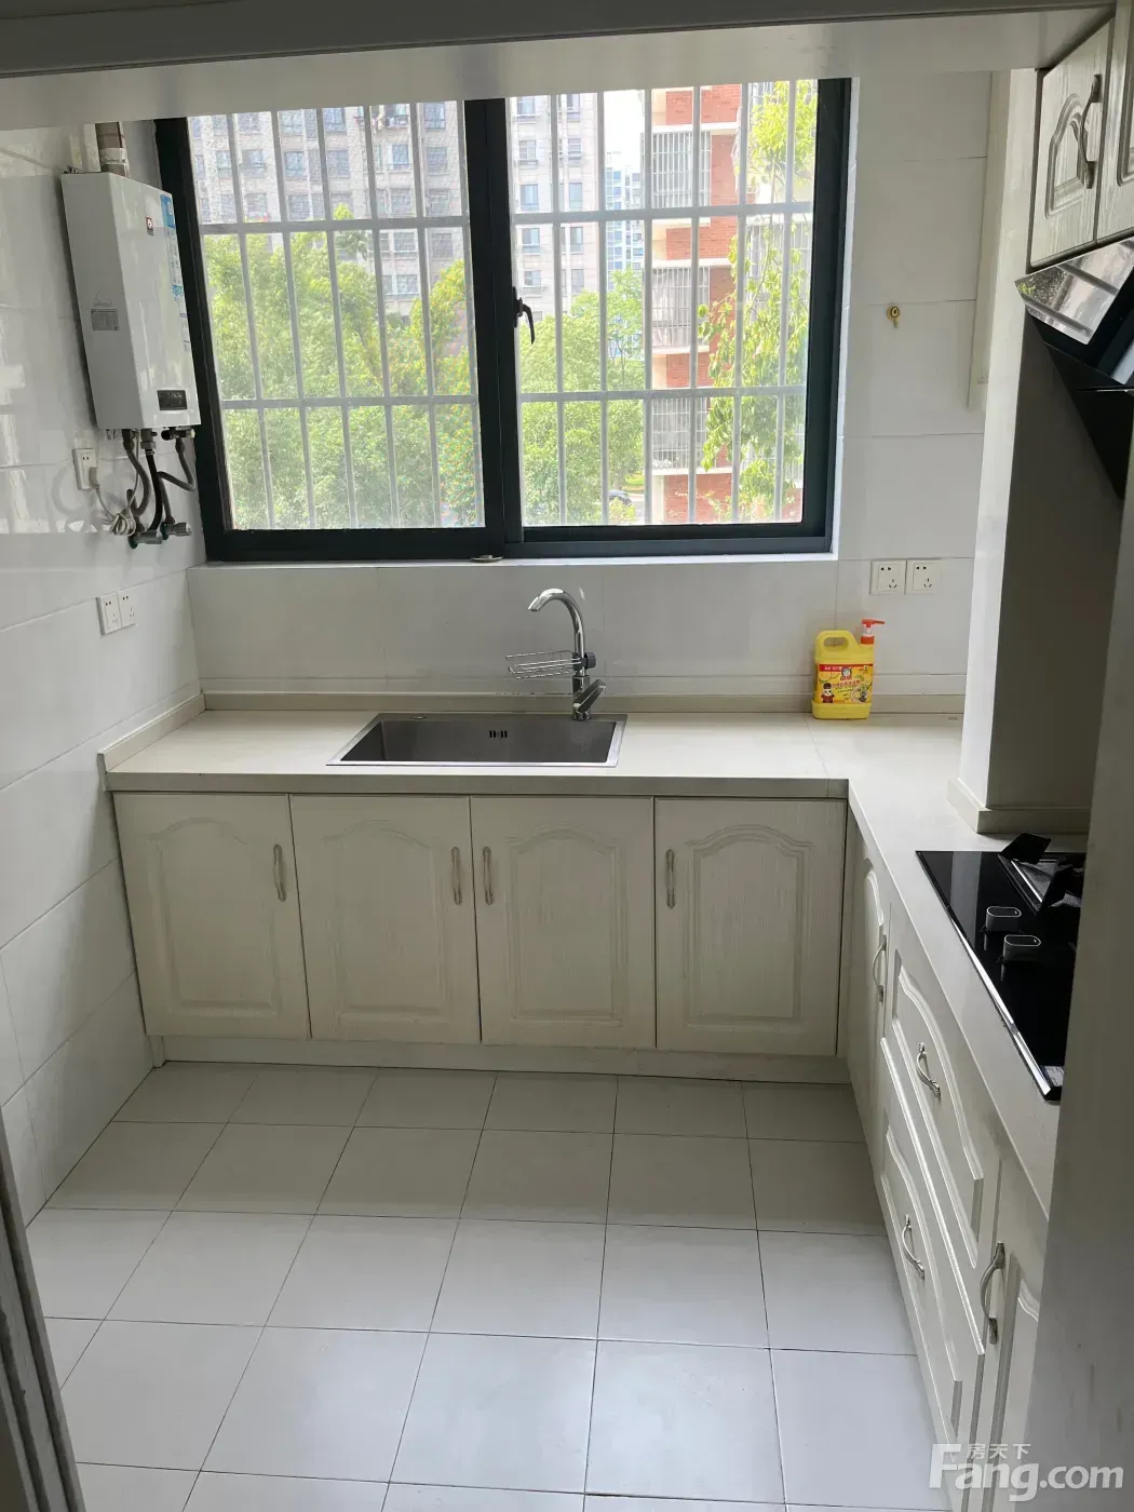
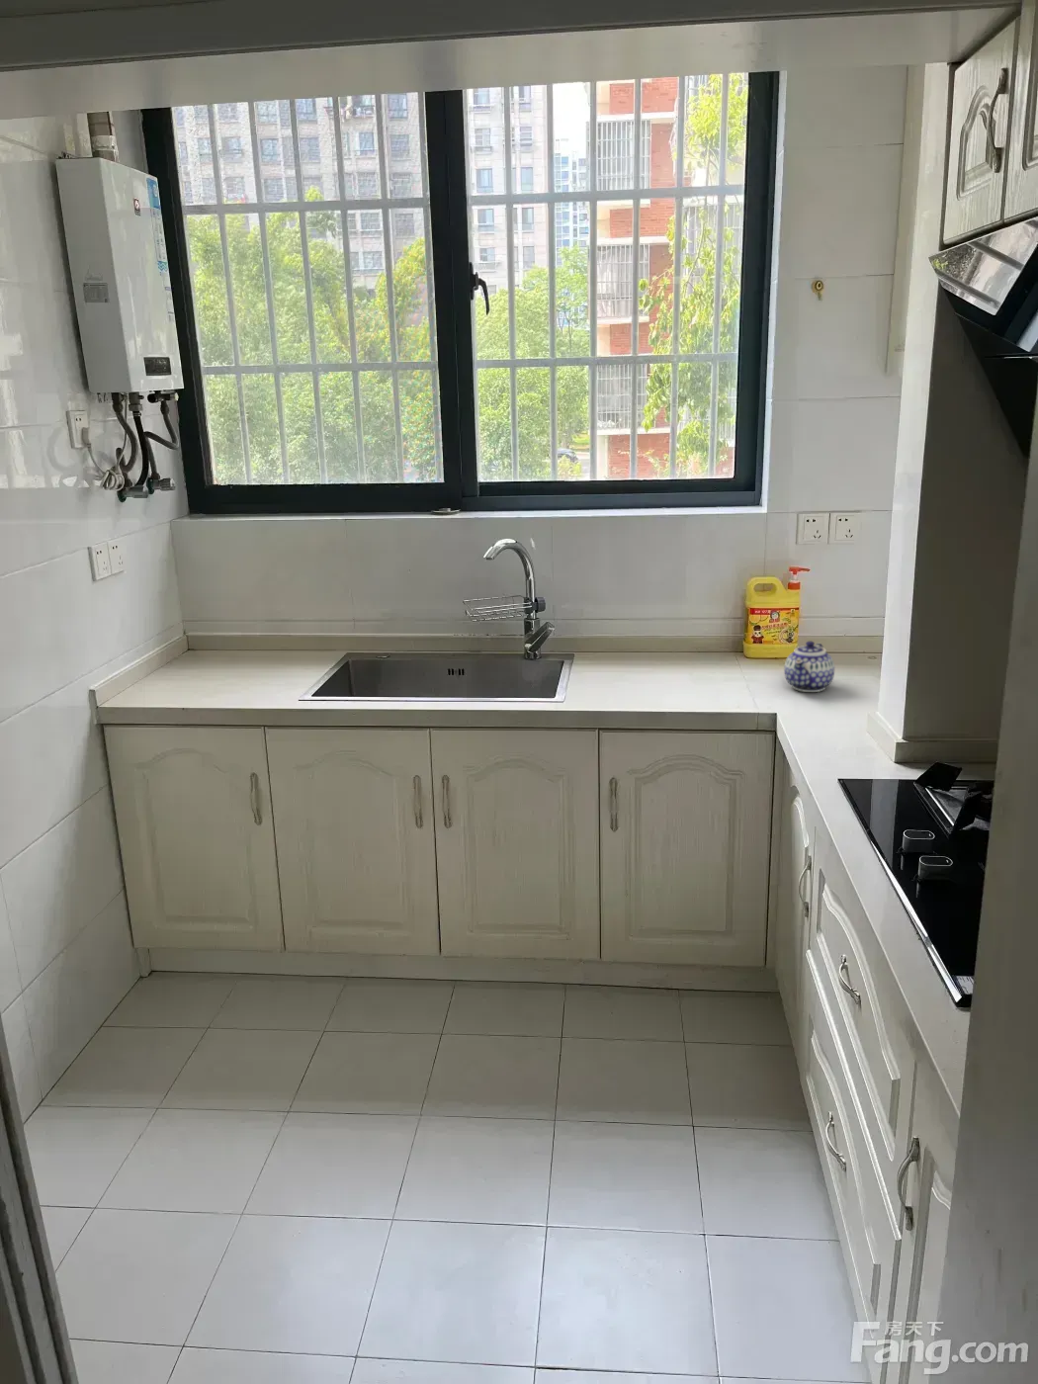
+ teapot (809, 665)
